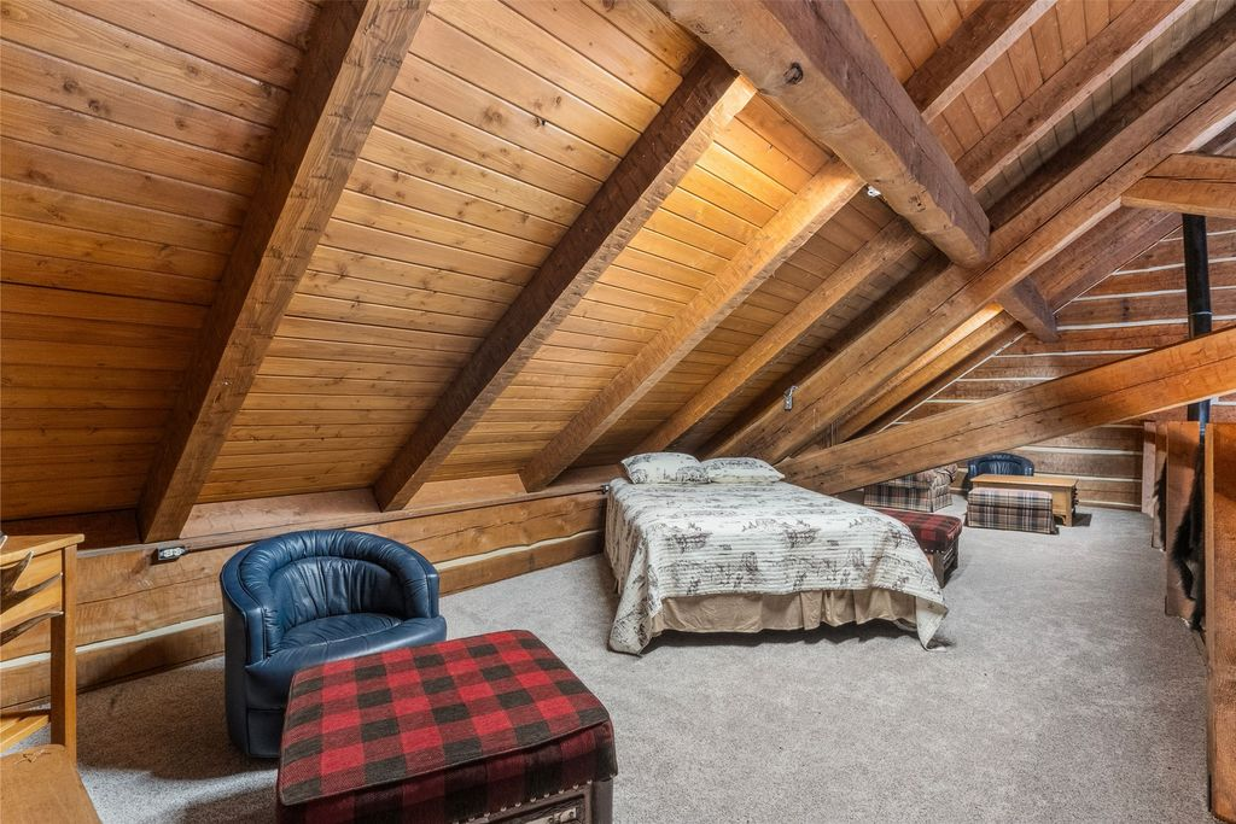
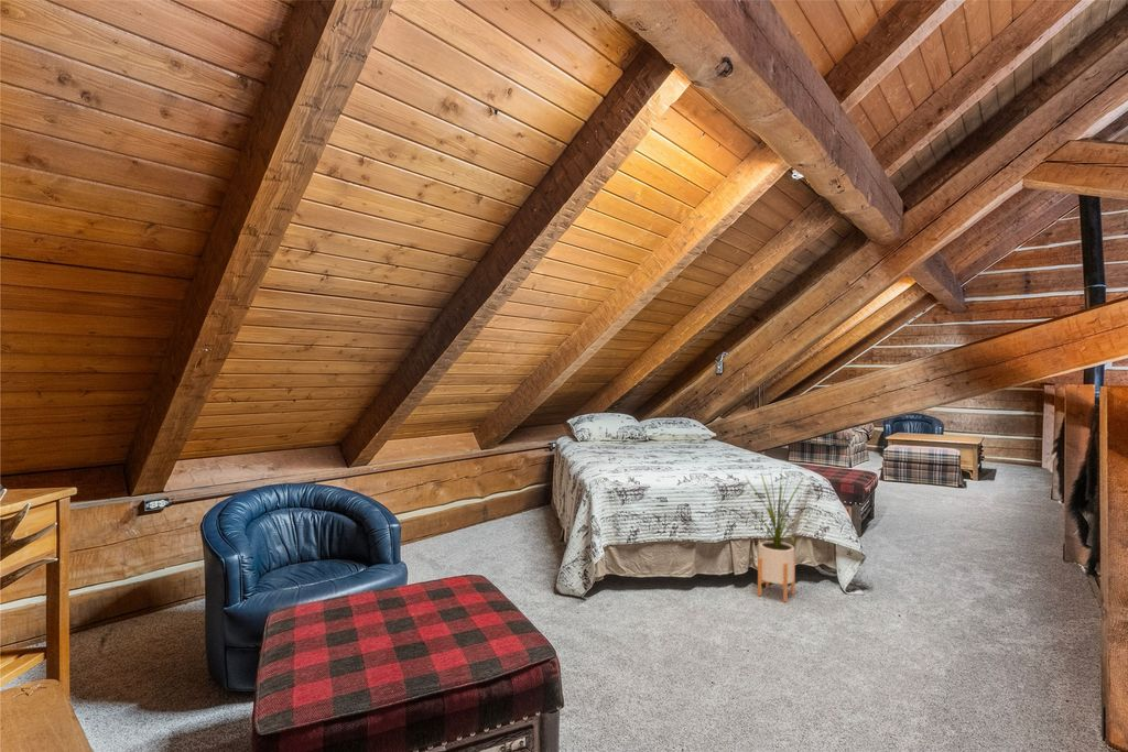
+ house plant (777, 530)
